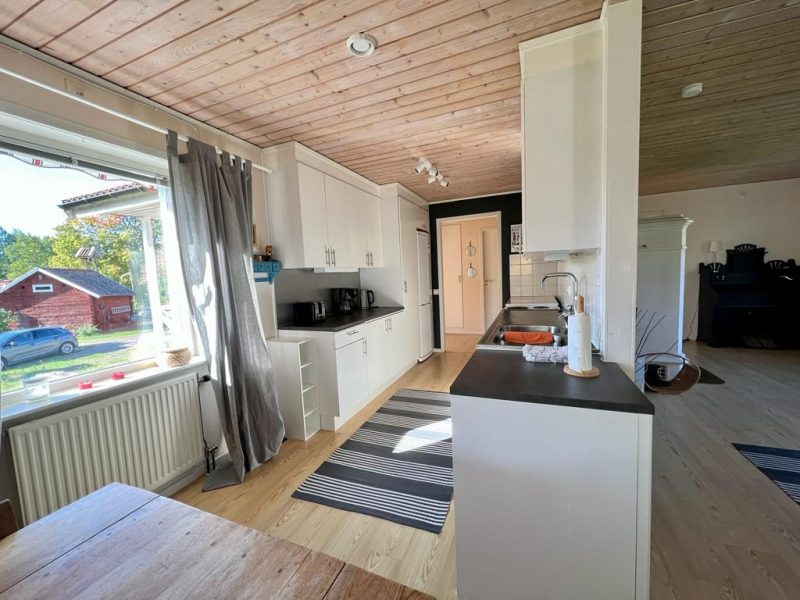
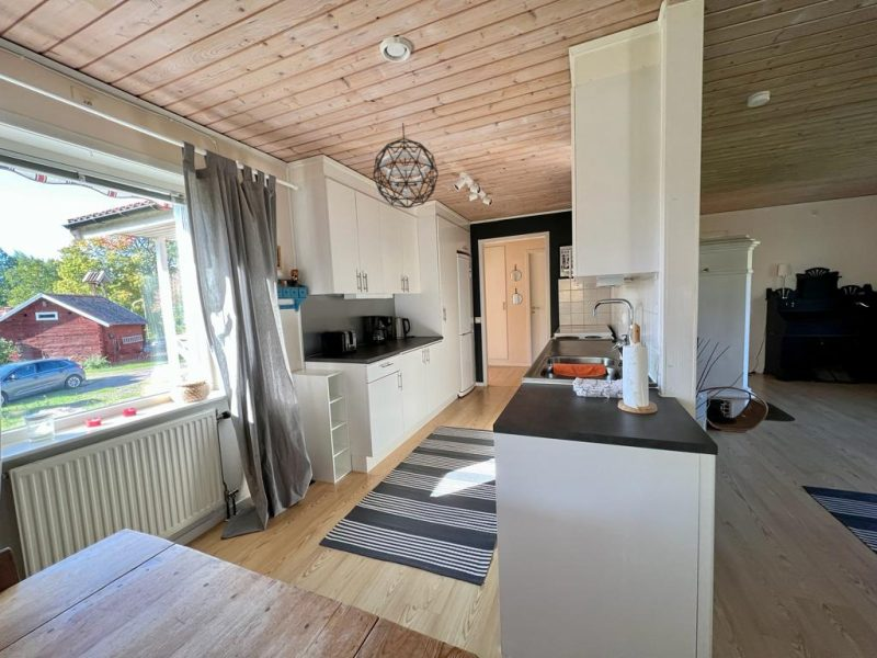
+ pendant light (405, 166)
